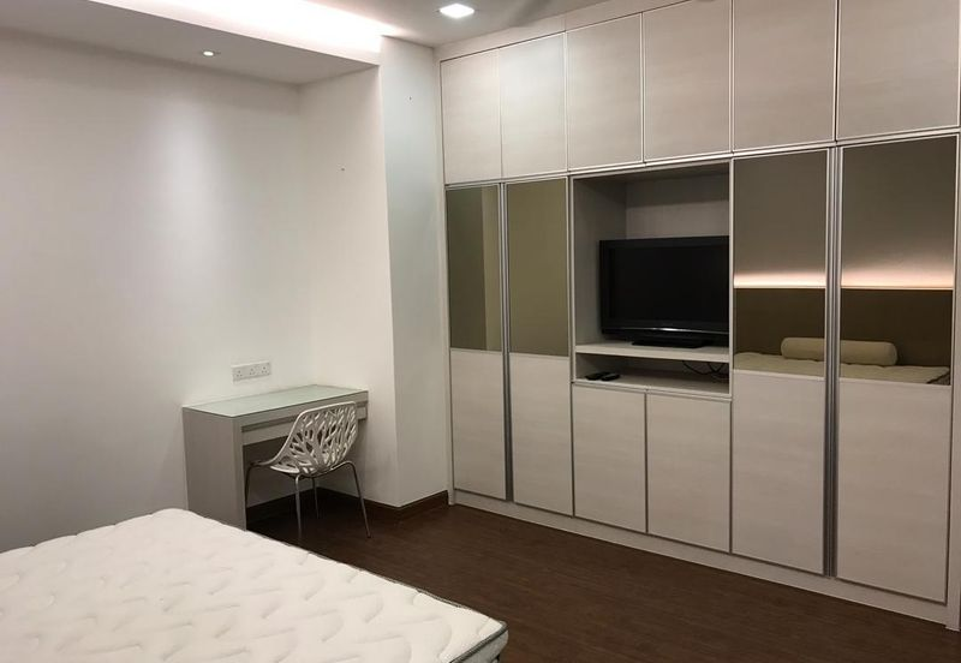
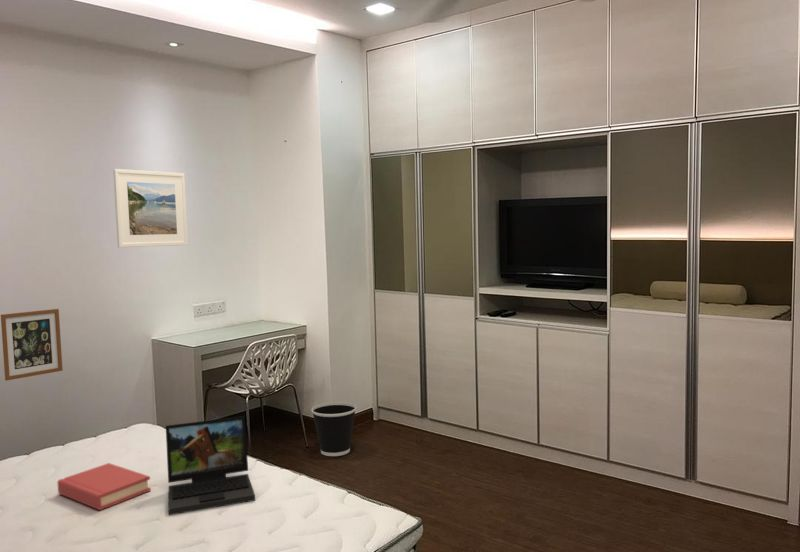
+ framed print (152, 208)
+ wastebasket (334, 429)
+ hardback book (104, 485)
+ wall art (32, 343)
+ laptop (209, 460)
